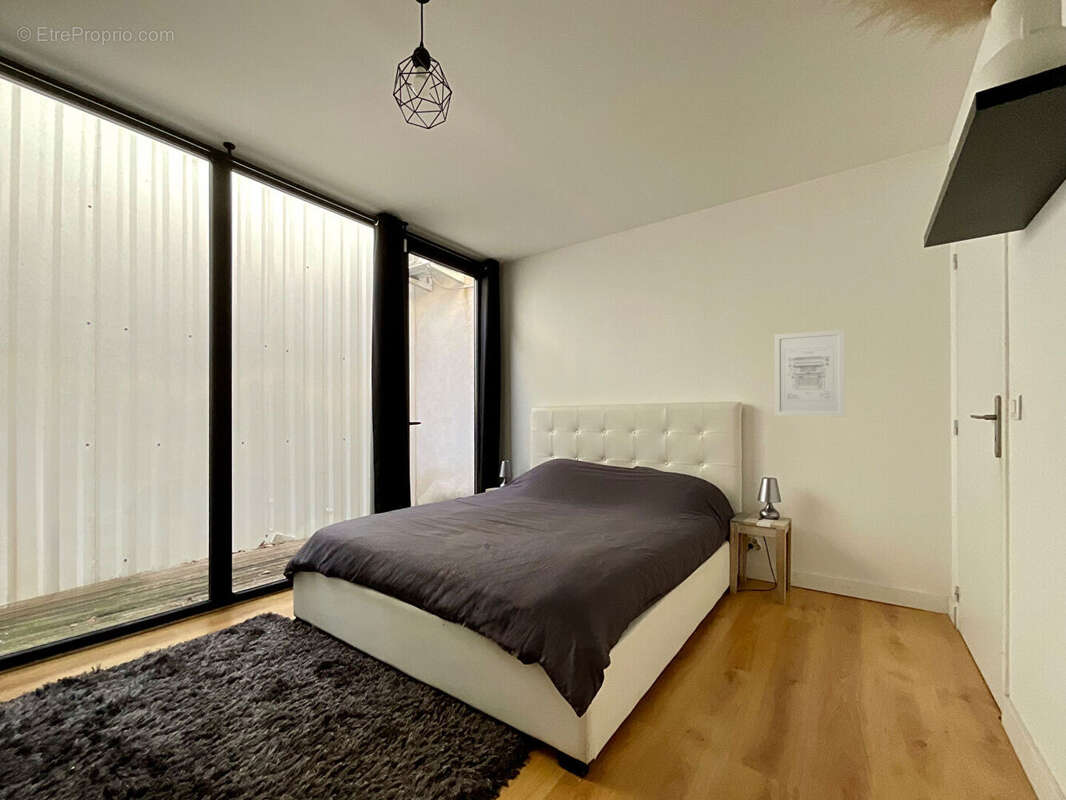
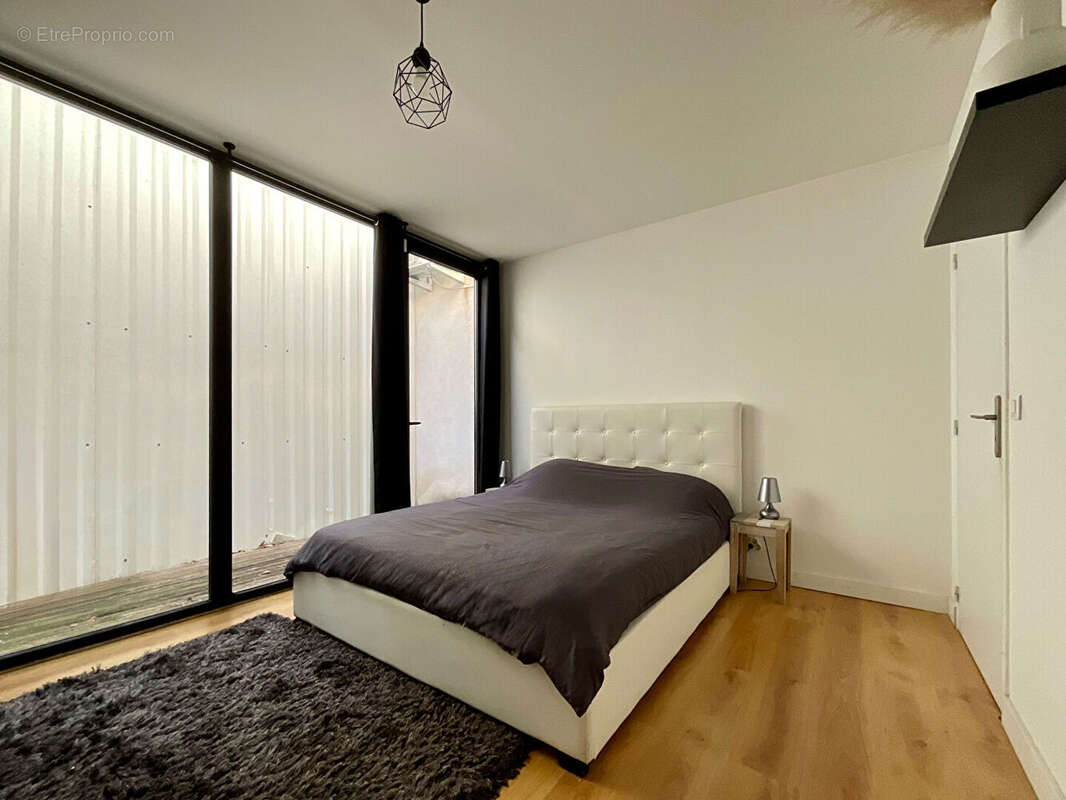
- wall art (808, 374)
